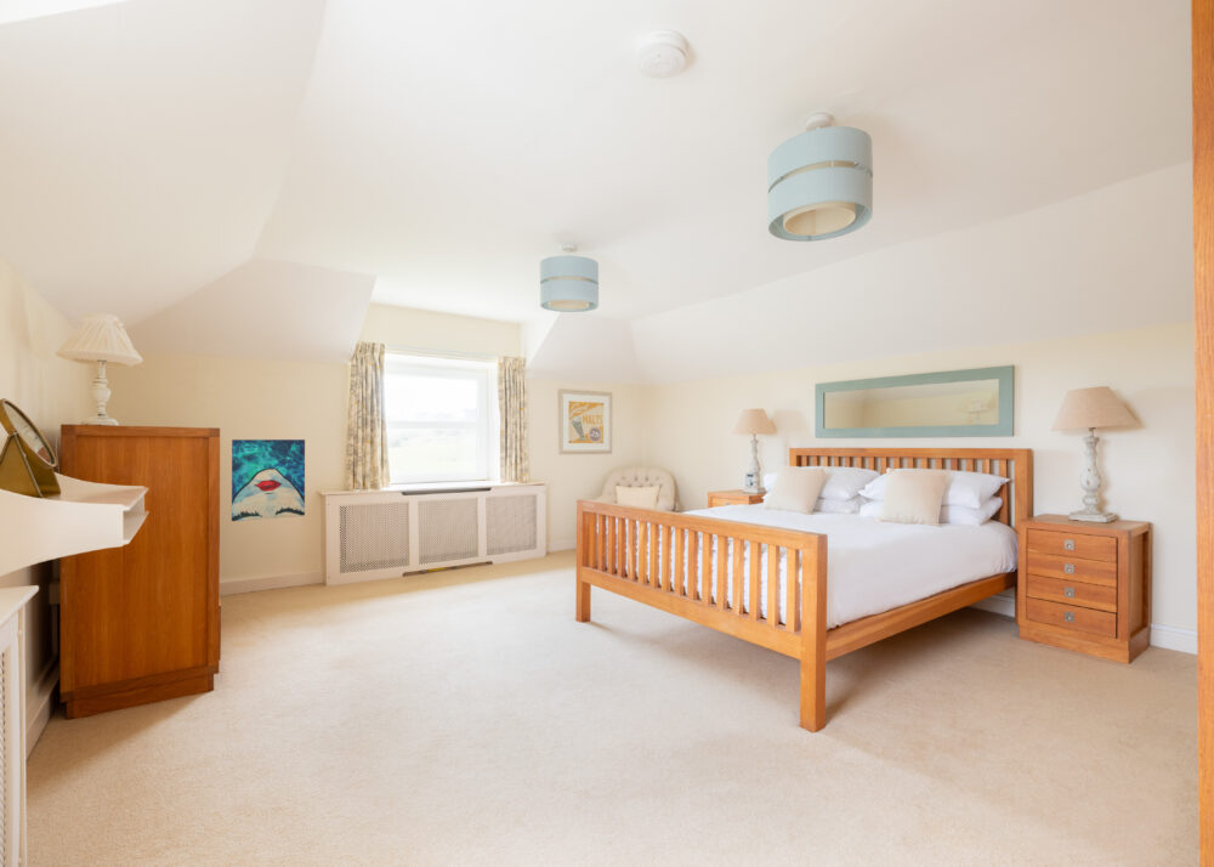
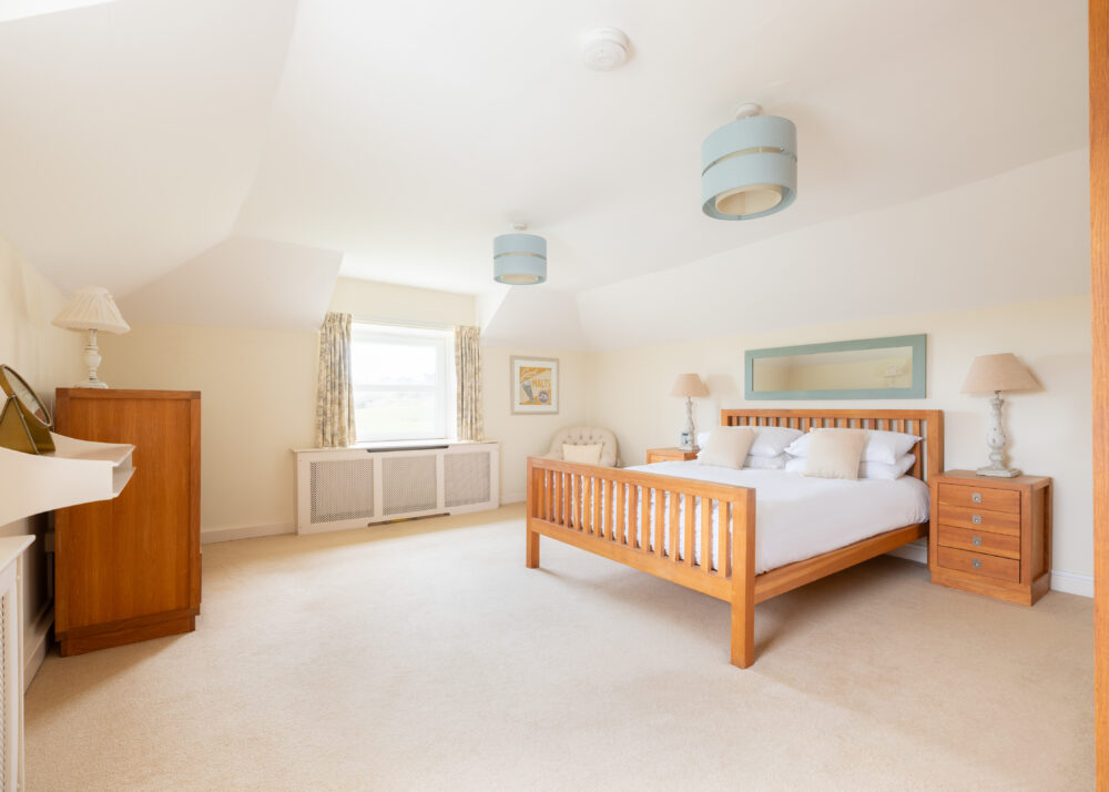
- wall art (268, 478)
